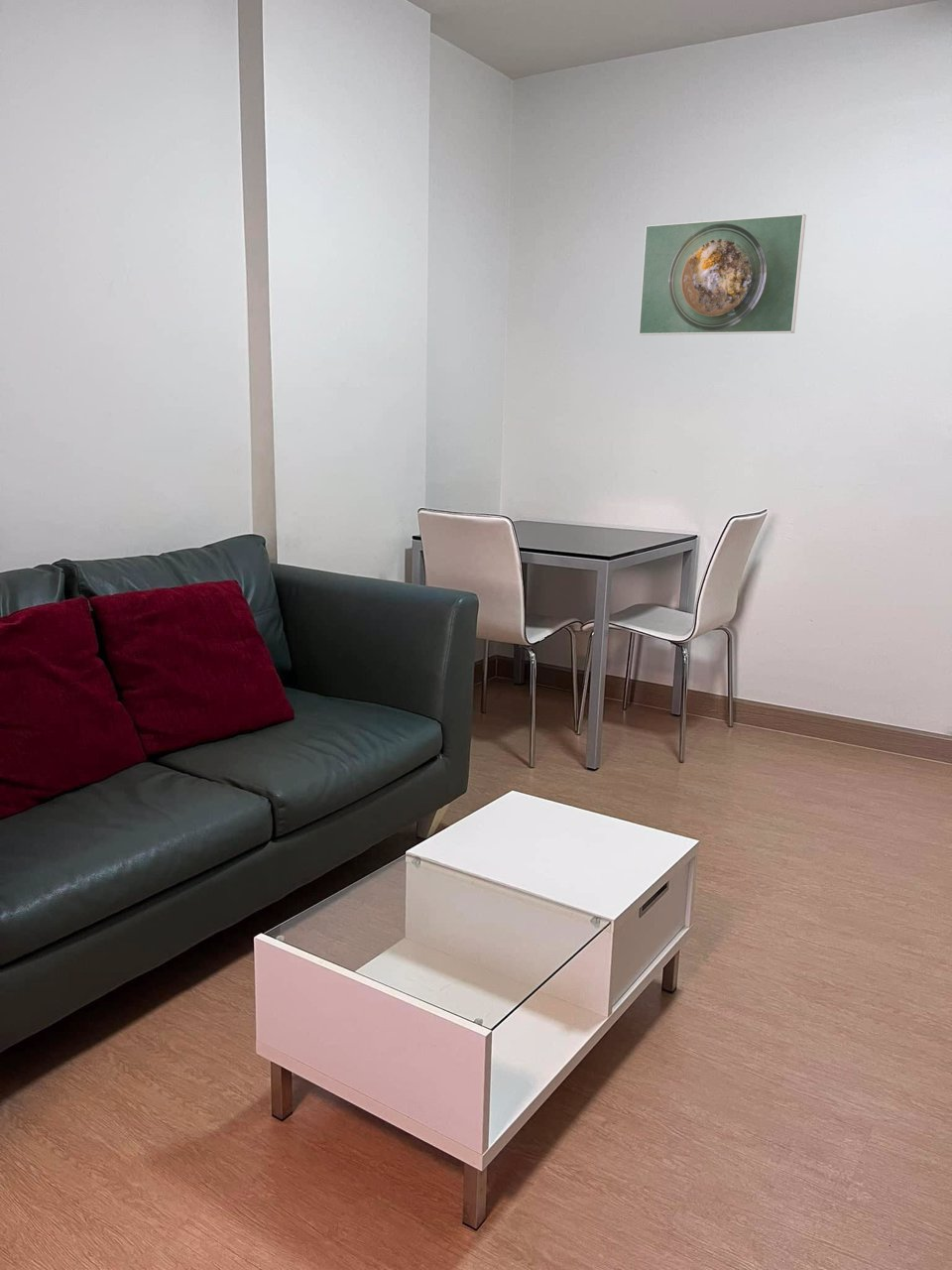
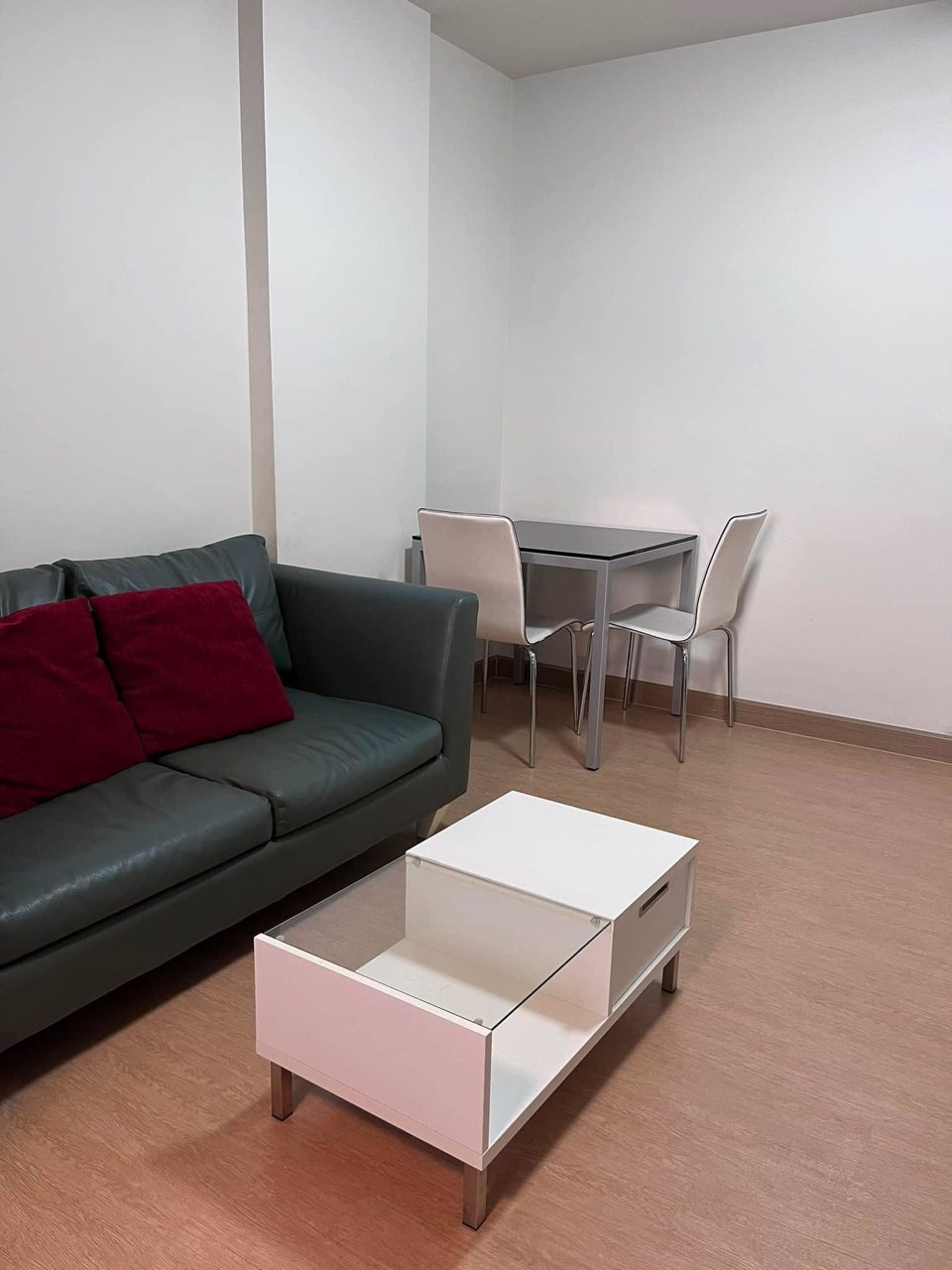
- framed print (718, 278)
